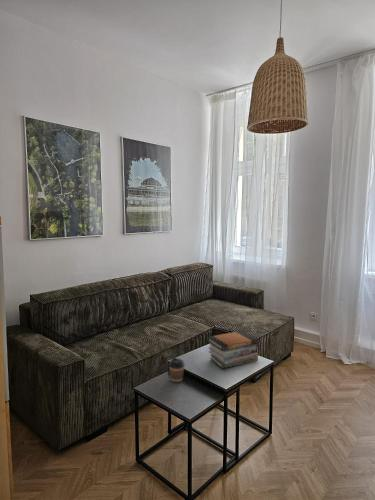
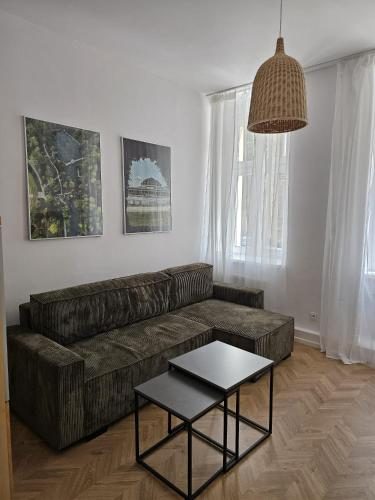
- book stack (232, 348)
- coffee cup (176, 369)
